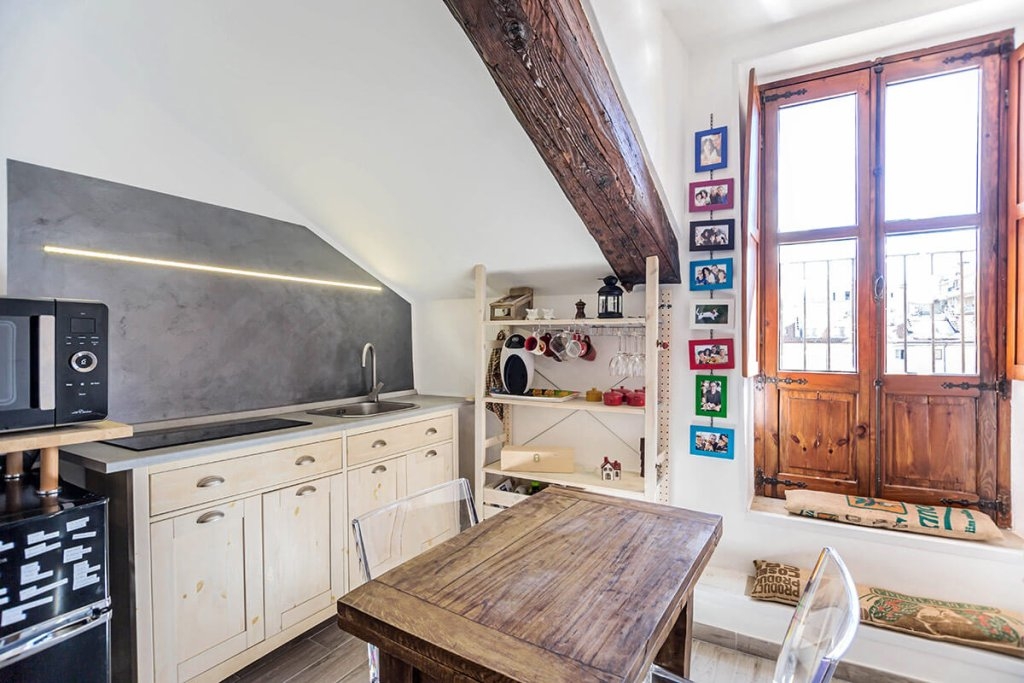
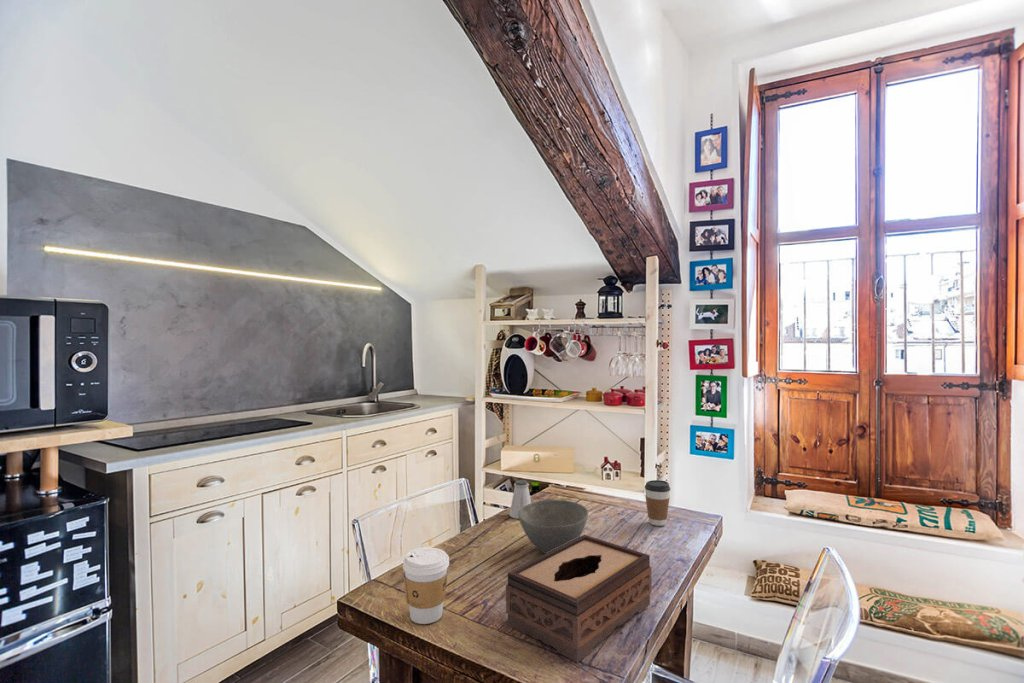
+ tissue box (581, 589)
+ coffee cup (657, 502)
+ saltshaker (521, 498)
+ coffee cup (426, 584)
+ bowl (553, 530)
